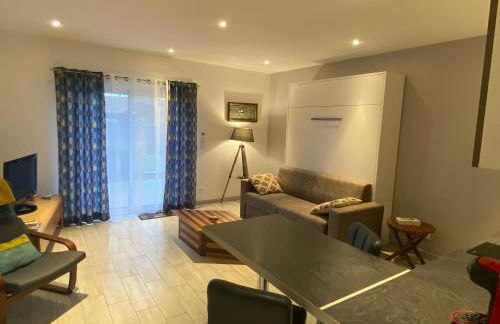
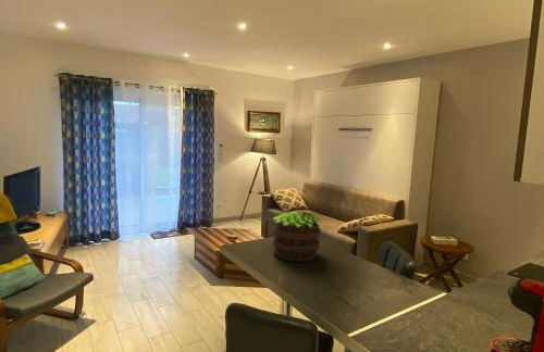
+ potted plant (296, 232)
